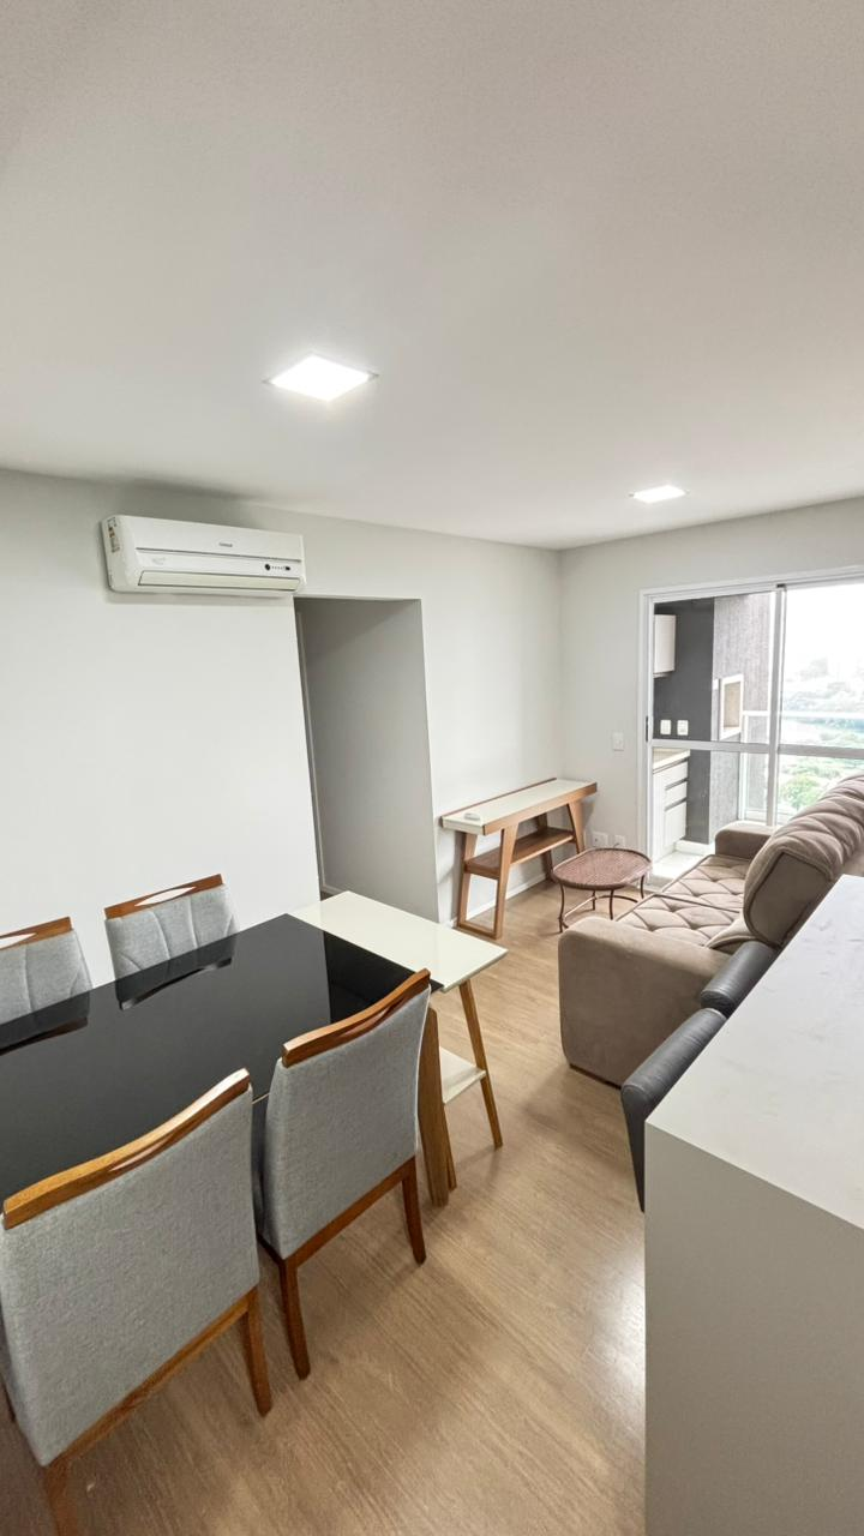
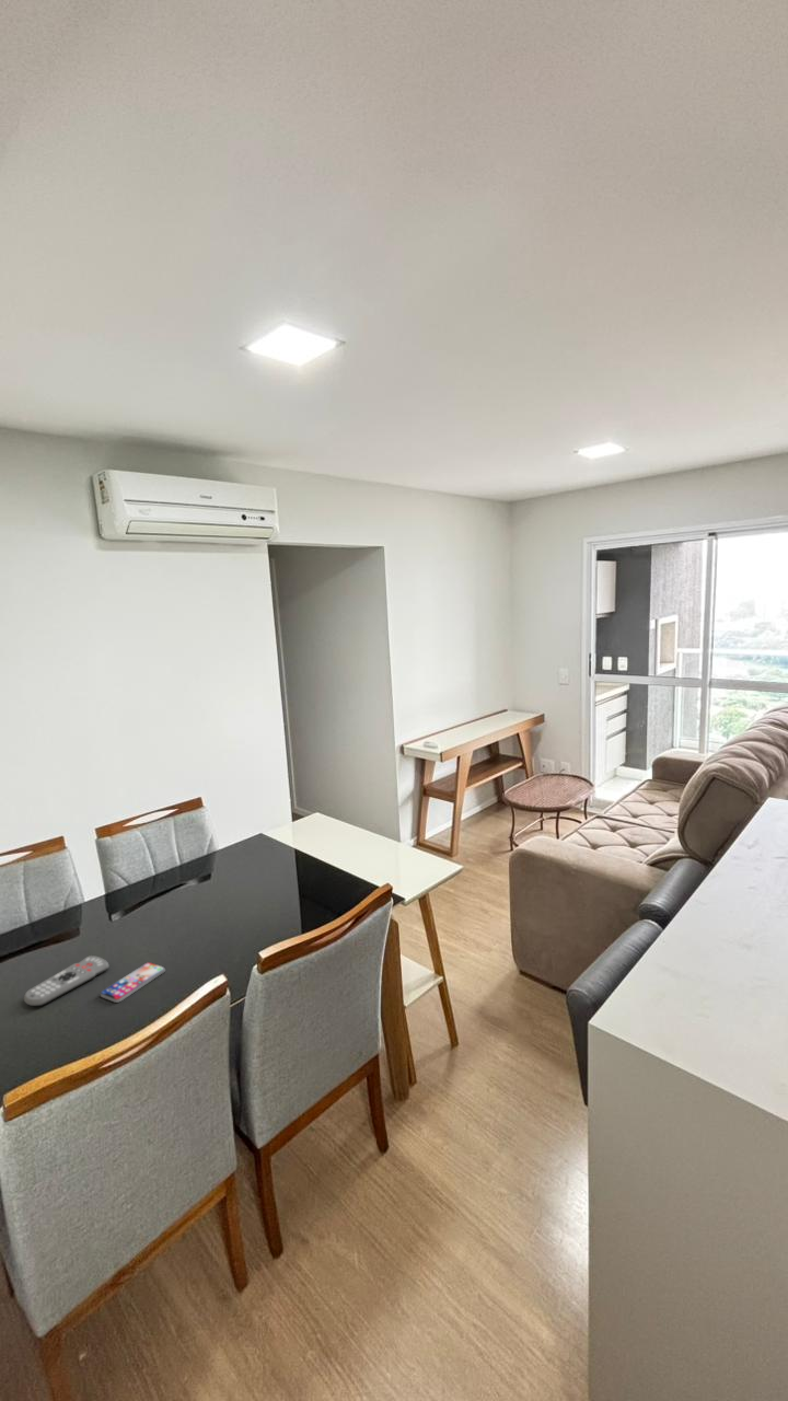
+ remote control (67, 981)
+ smartphone (134, 981)
